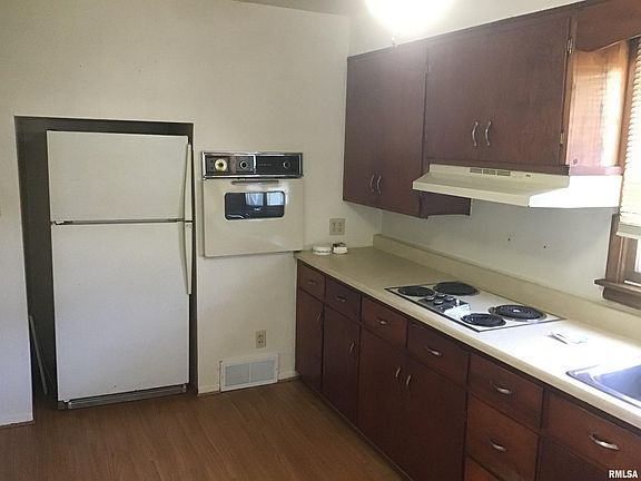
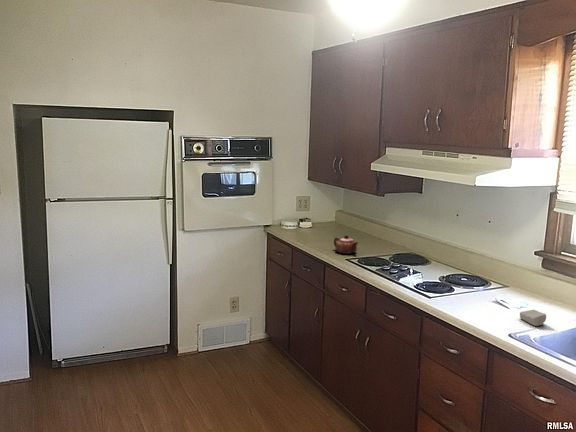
+ teapot (345, 243)
+ soap bar (533, 316)
